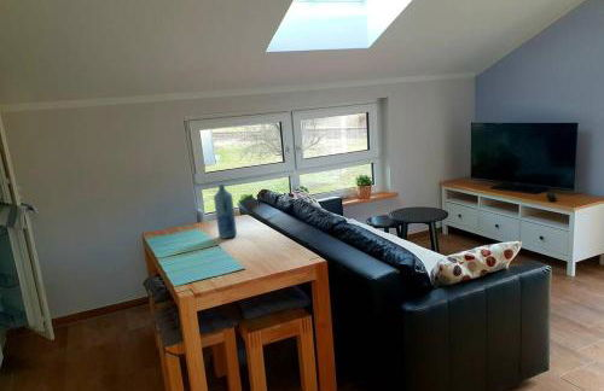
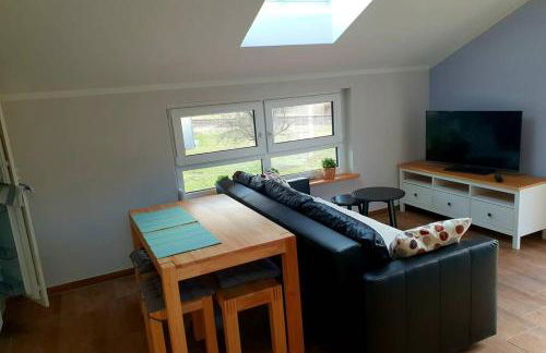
- bottle (225, 210)
